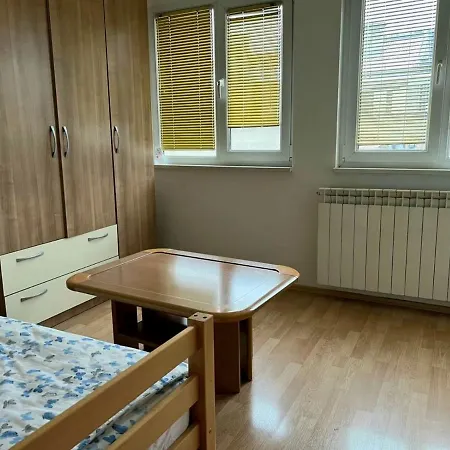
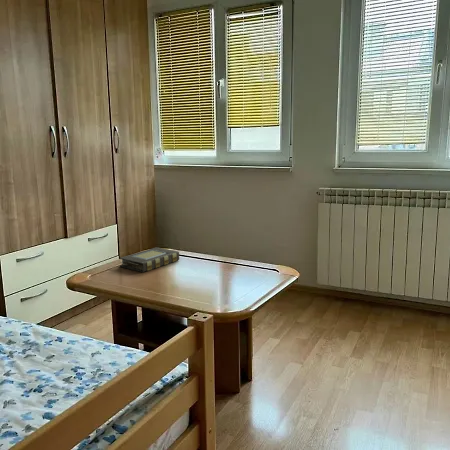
+ book (149, 258)
